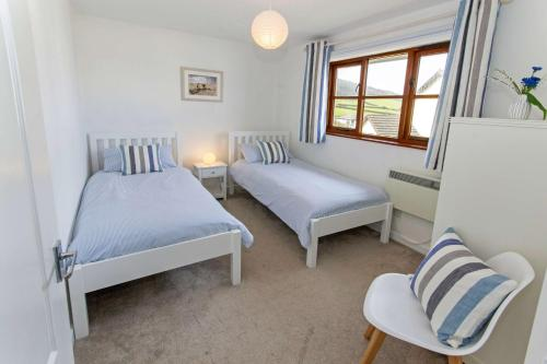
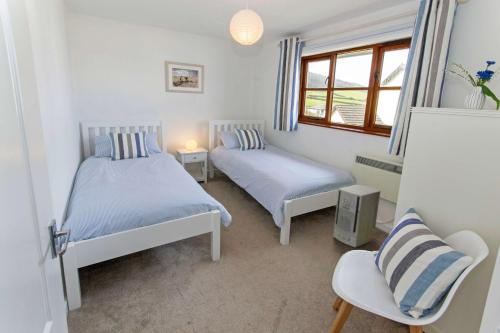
+ air purifier (356, 214)
